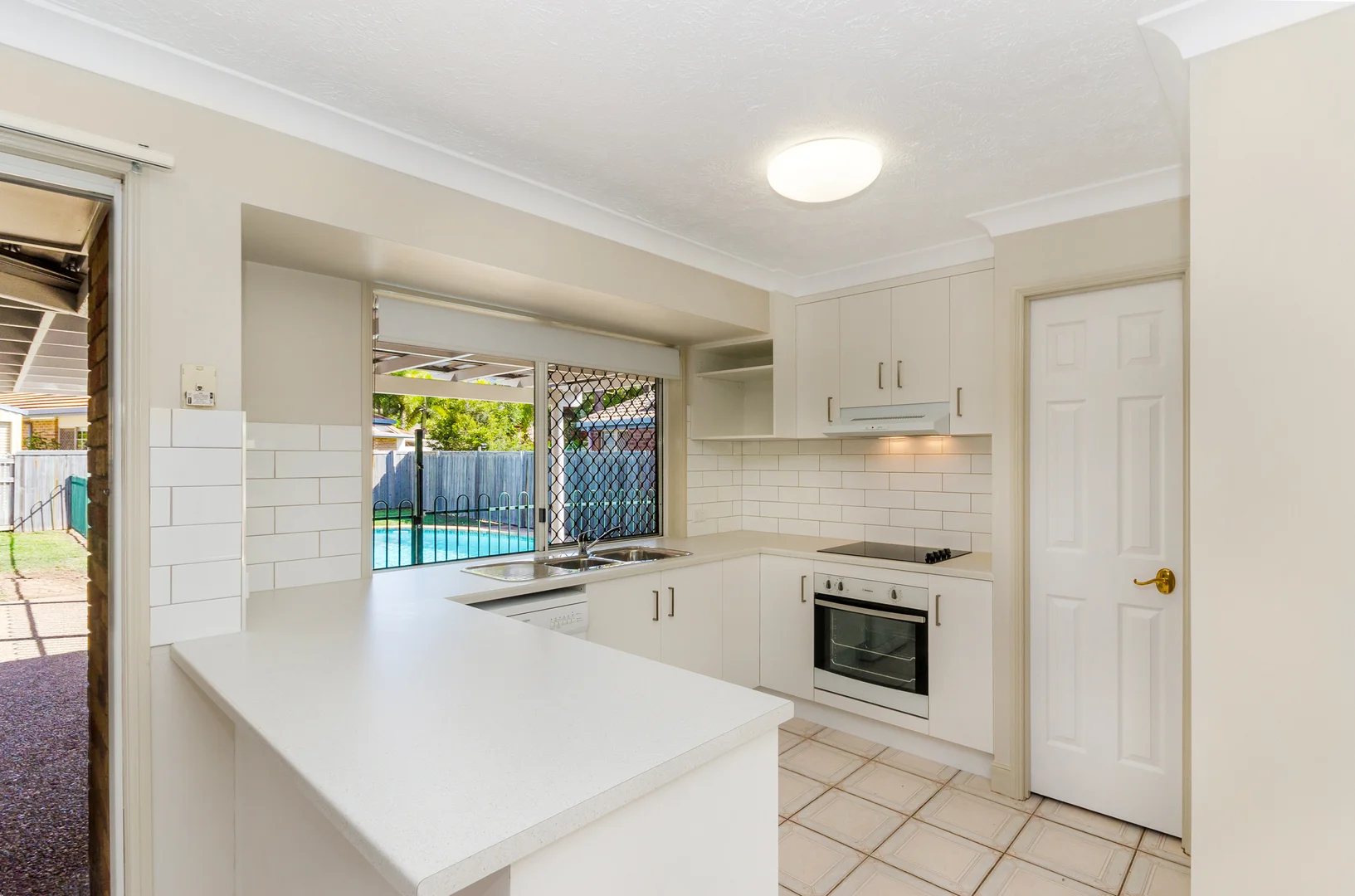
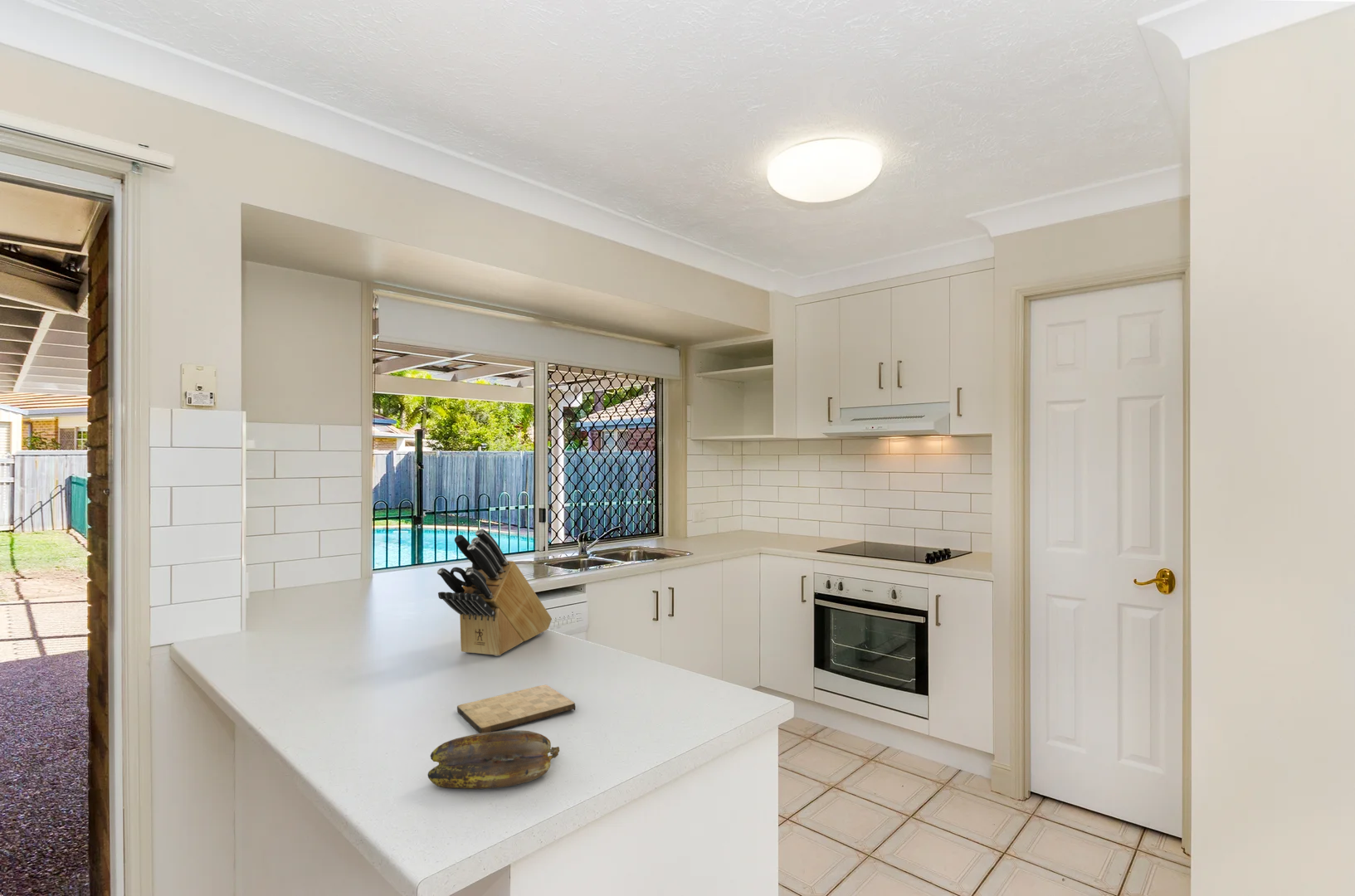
+ banana (503, 752)
+ cutting board (516, 707)
+ knife block (498, 584)
